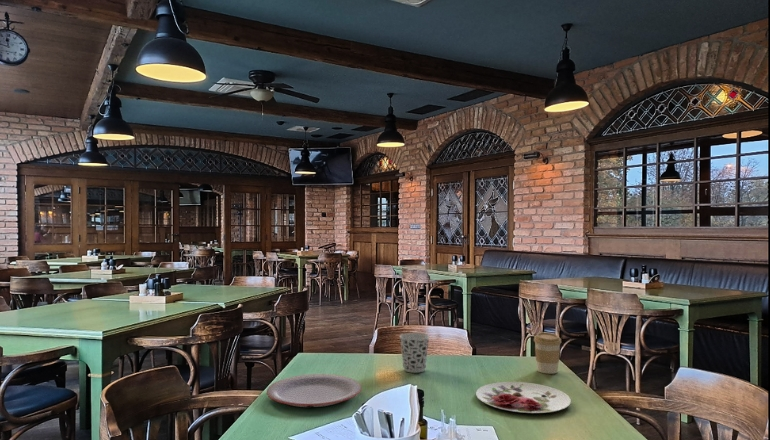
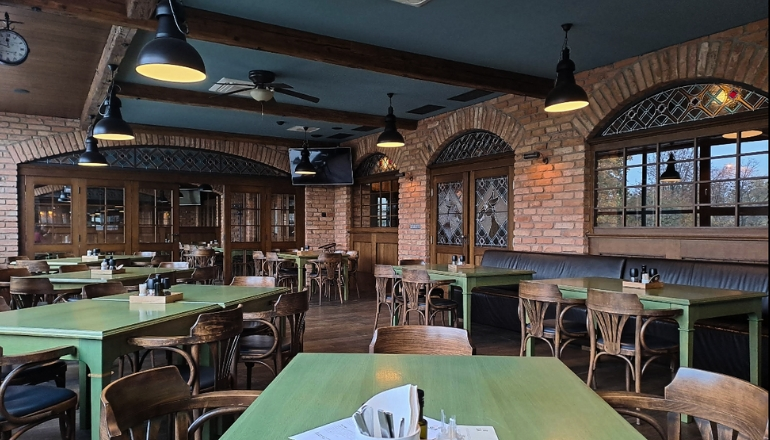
- cup (414, 352)
- plate (522, 395)
- plate (314, 391)
- coffee cup (547, 352)
